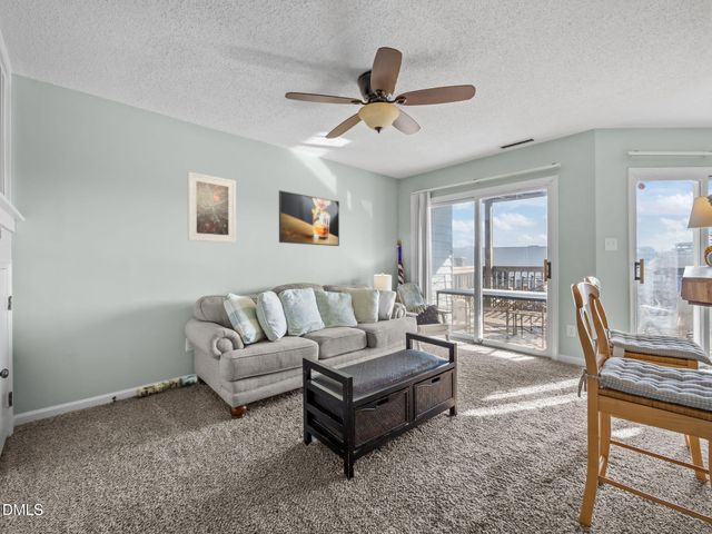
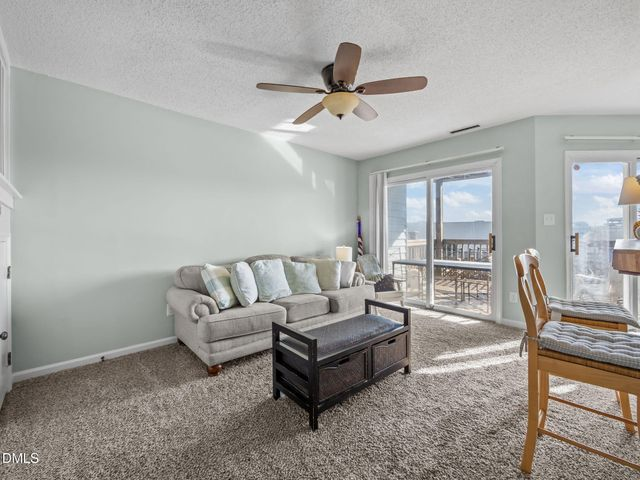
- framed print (212, 209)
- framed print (310, 220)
- toy train (167, 385)
